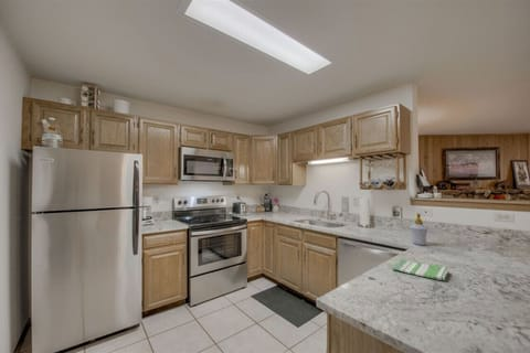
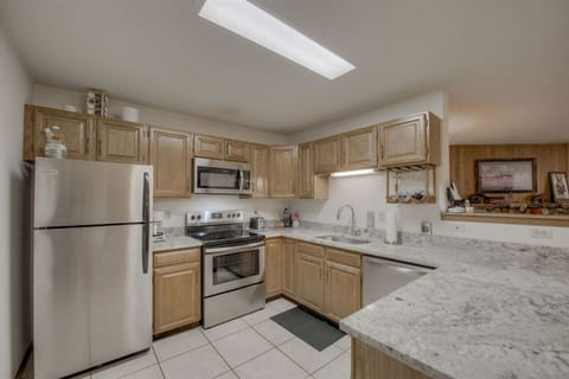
- soap bottle (418, 228)
- dish towel (420, 268)
